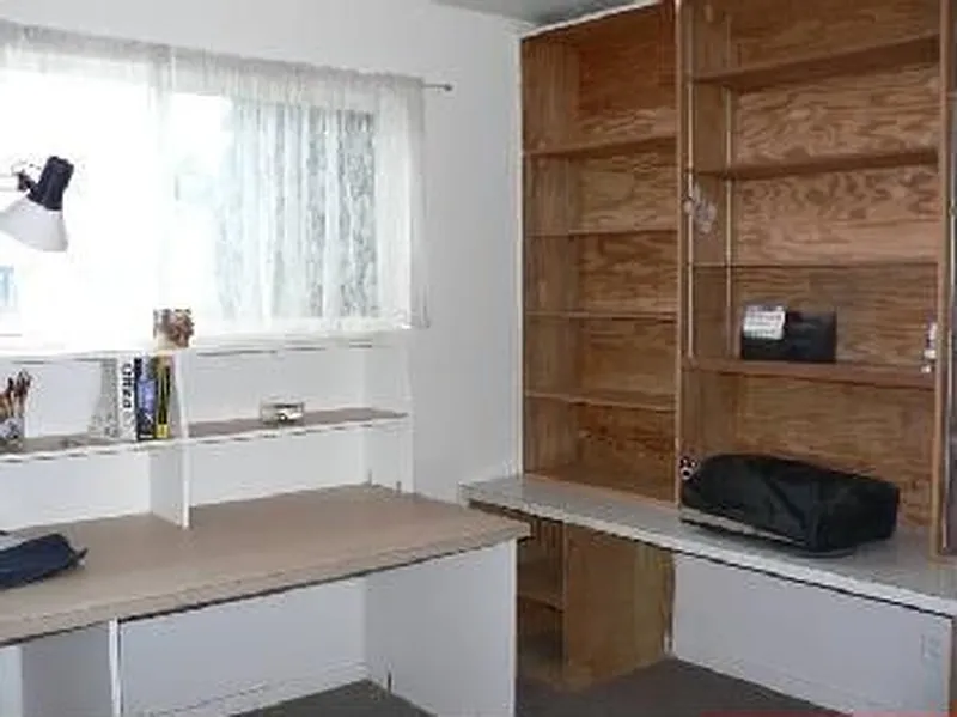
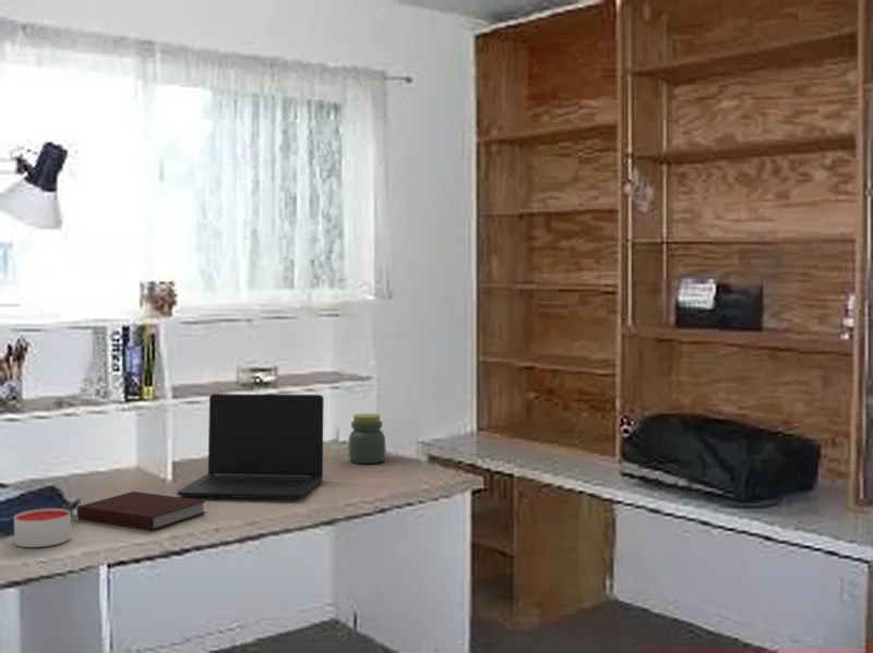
+ jar (367, 437)
+ laptop (252, 444)
+ notebook (142, 509)
+ candle (43, 525)
